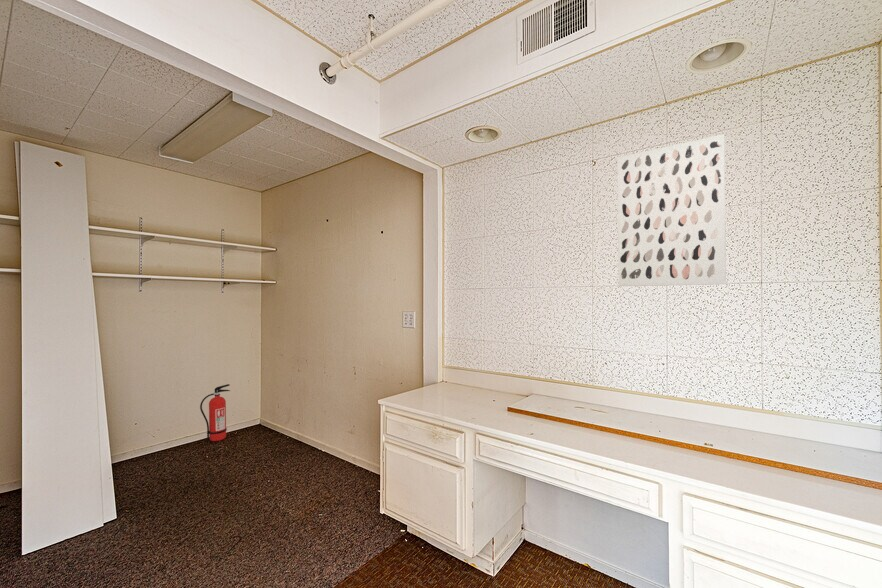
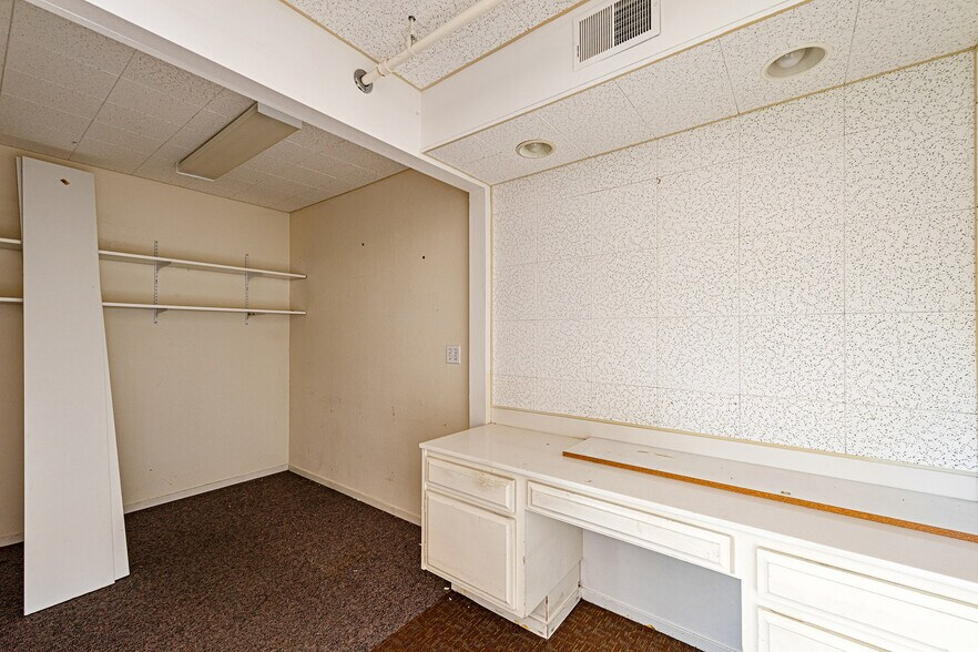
- fire extinguisher (215, 413)
- wall art (667, 216)
